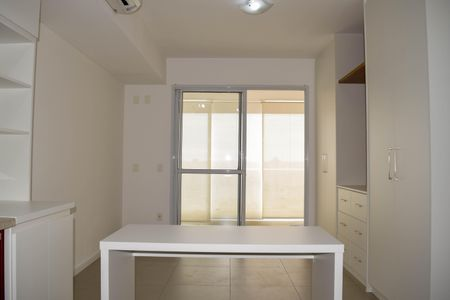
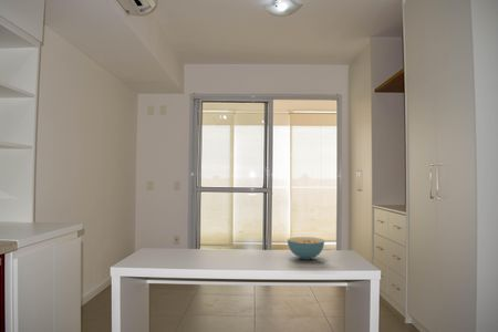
+ cereal bowl (305, 249)
